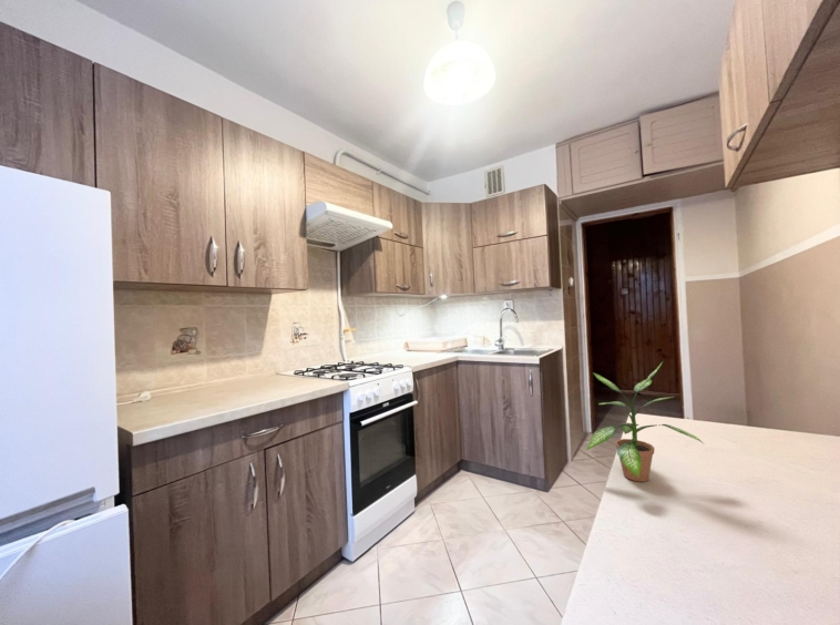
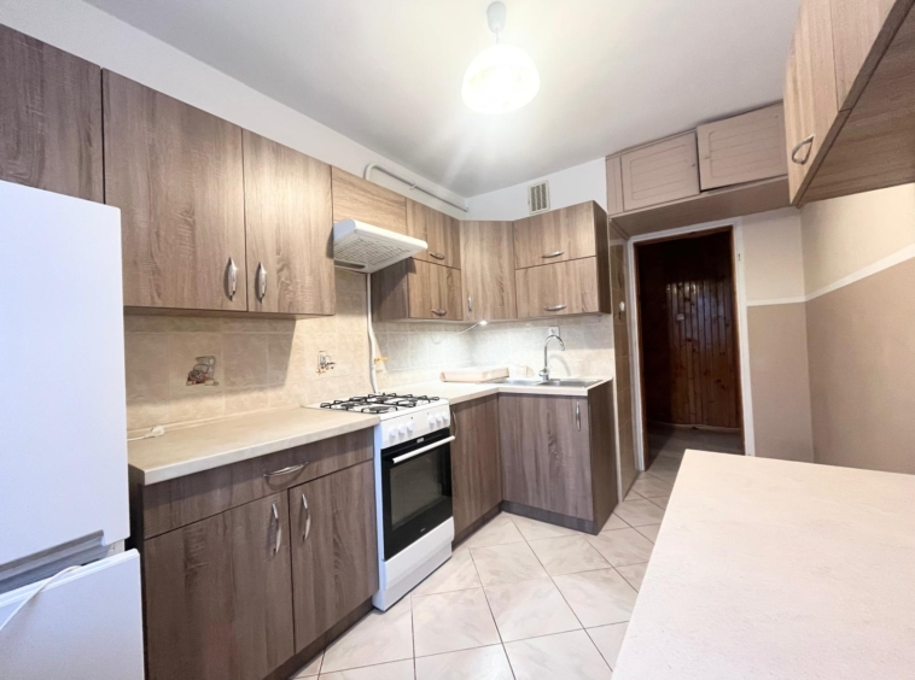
- potted plant (635, 420)
